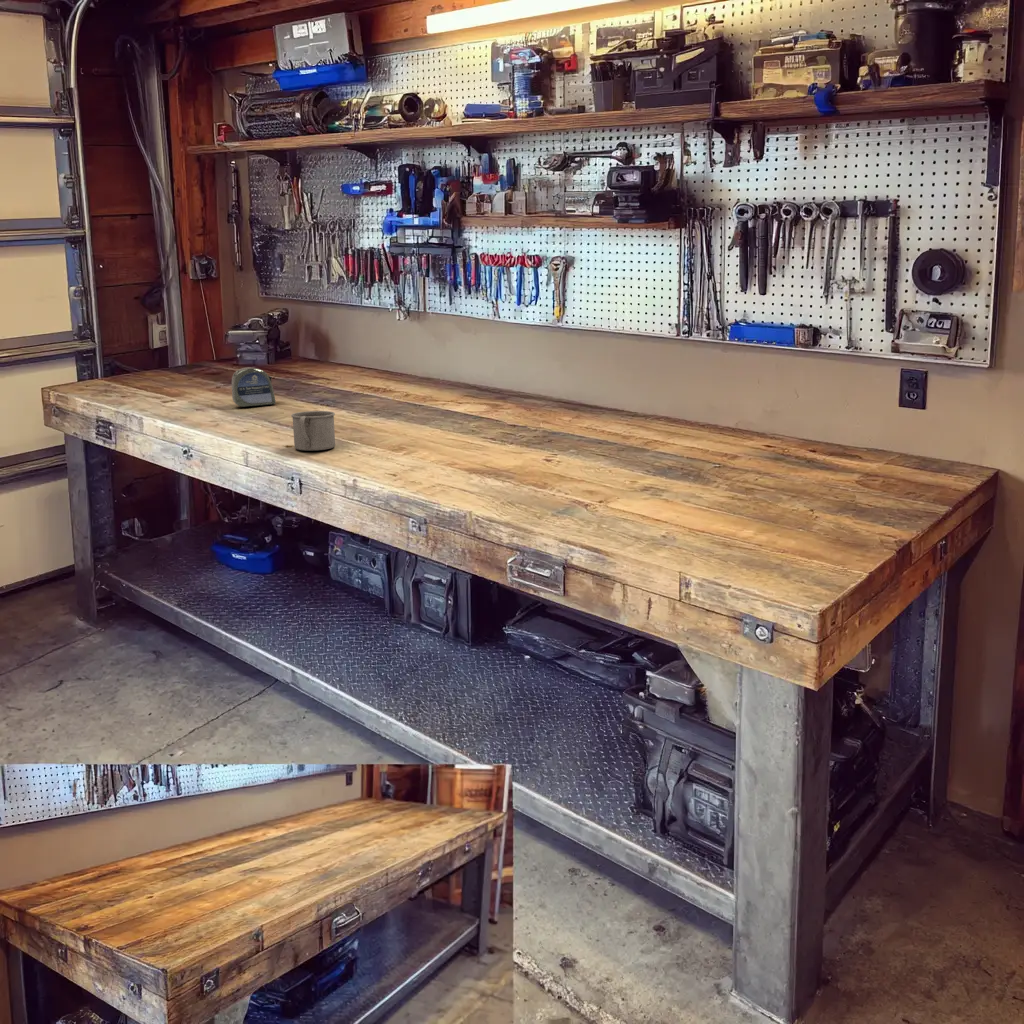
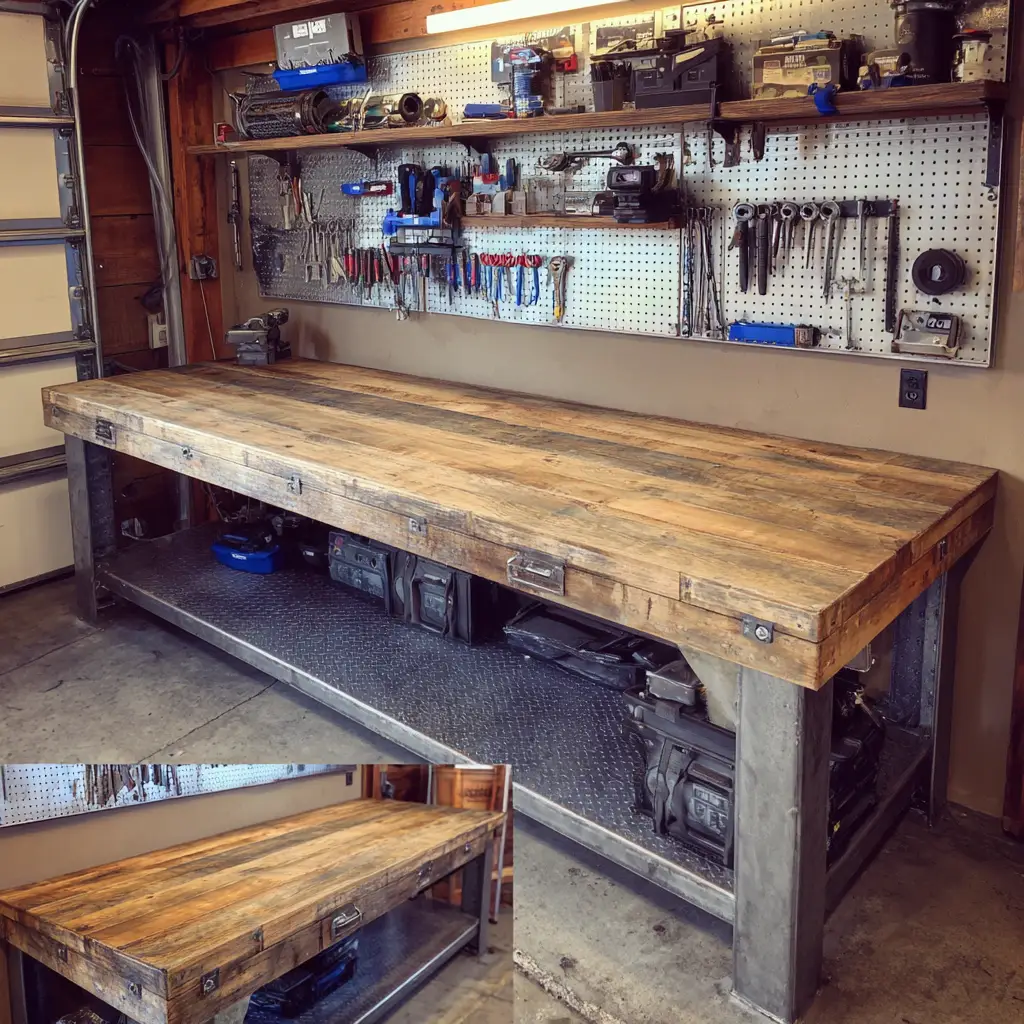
- tape measure (253, 386)
- mug (313, 430)
